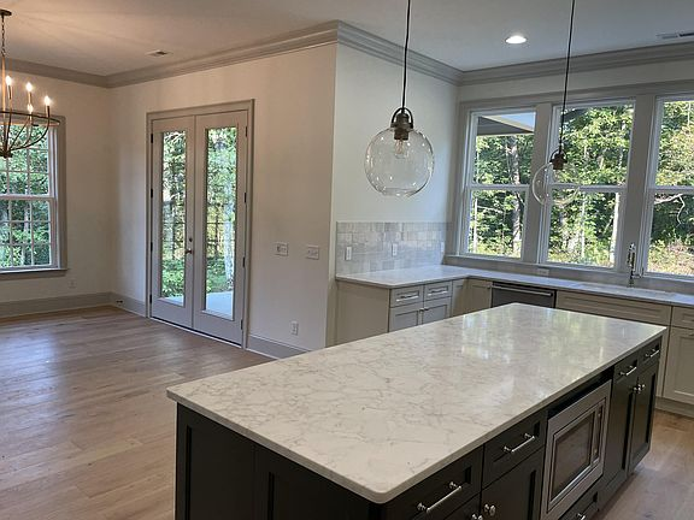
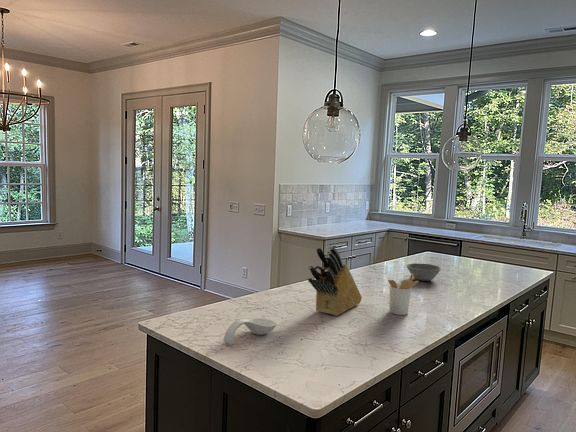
+ spoon rest (250, 326)
+ bowl (423, 272)
+ utensil holder (403, 294)
+ knife block (336, 276)
